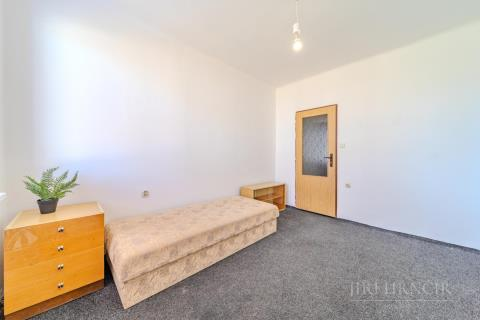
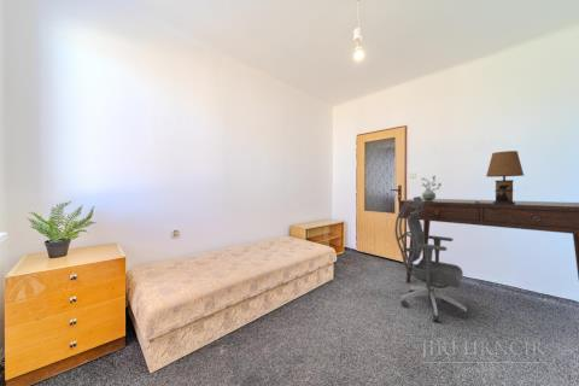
+ potted plant (429, 189)
+ desk (490, 226)
+ table lamp (496, 175)
+ office chair (428, 252)
